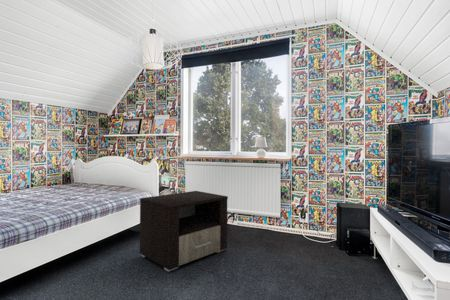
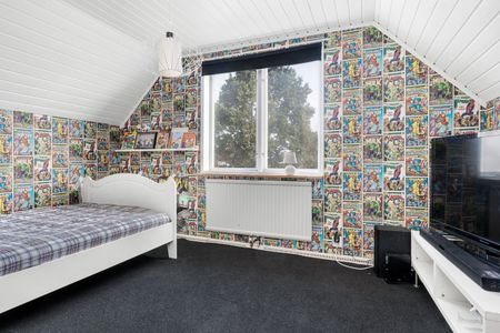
- nightstand (185, 225)
